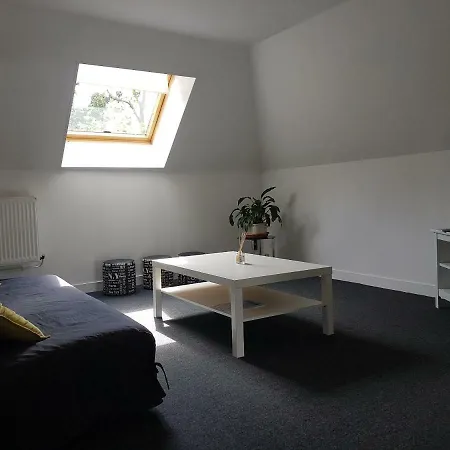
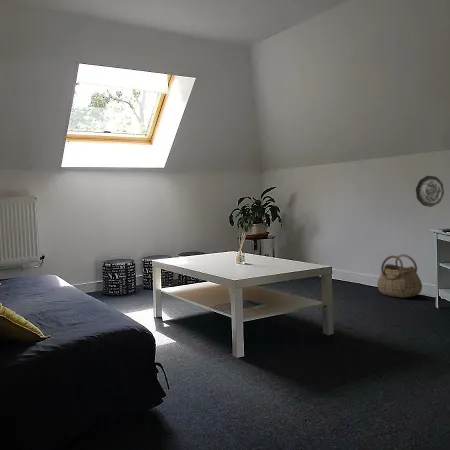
+ decorative plate (430, 191)
+ basket (399, 275)
